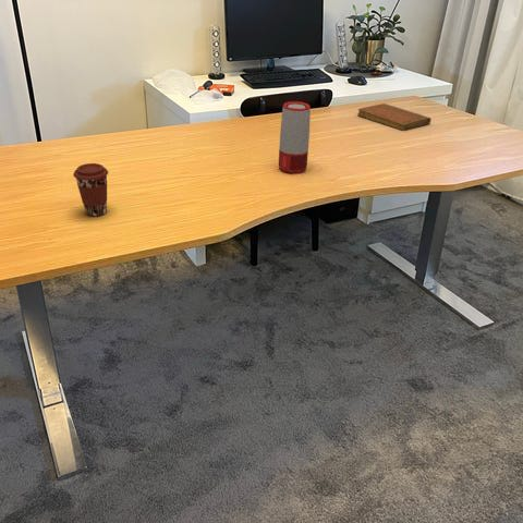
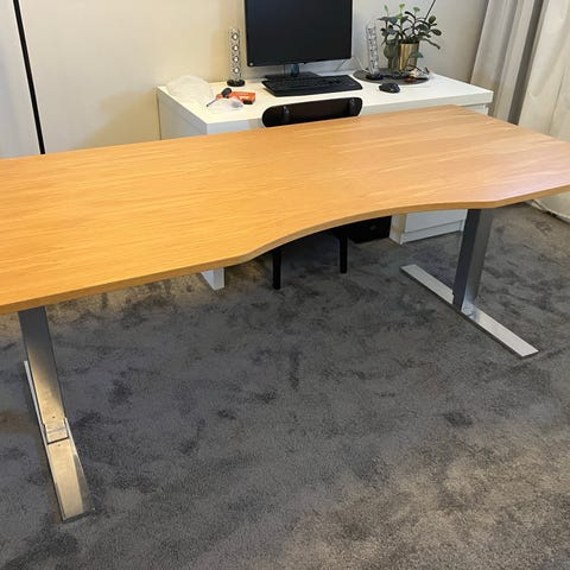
- speaker (294, 137)
- coffee cup (93, 190)
- notebook (393, 115)
